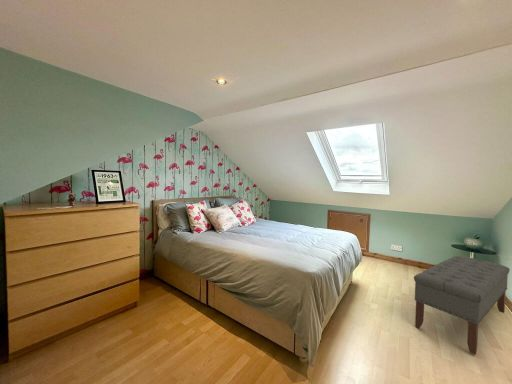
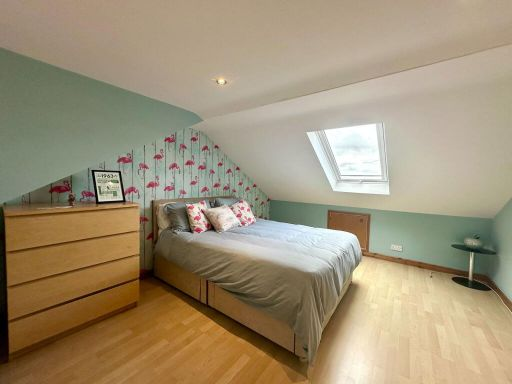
- bench (463, 293)
